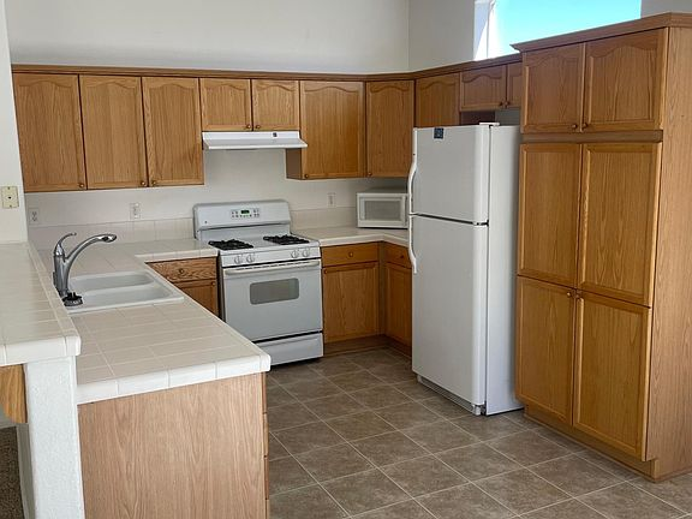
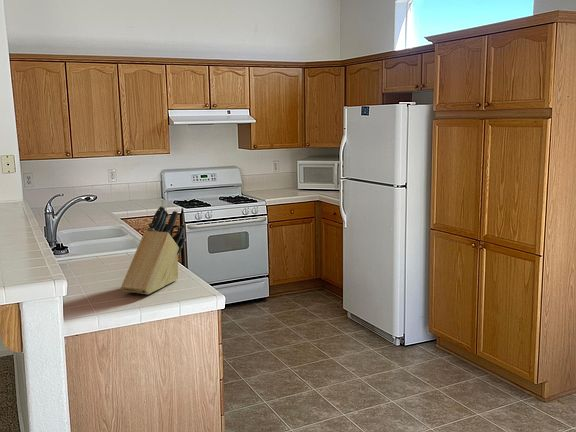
+ knife block (155, 247)
